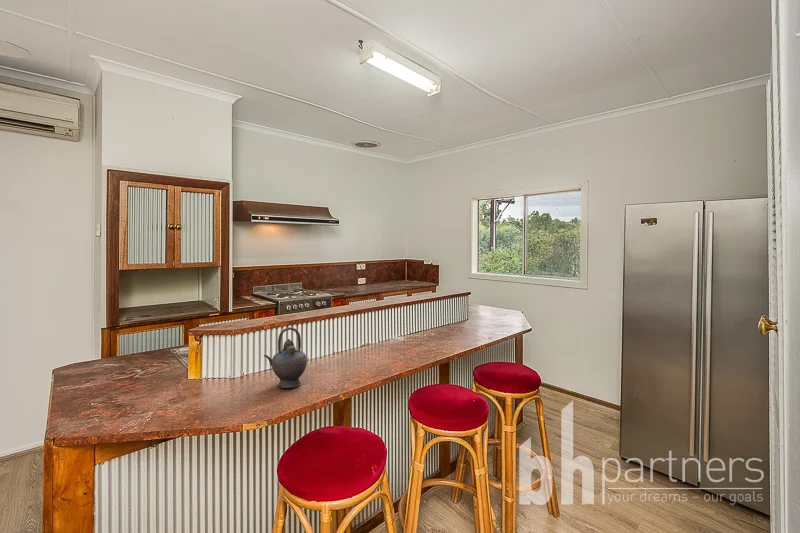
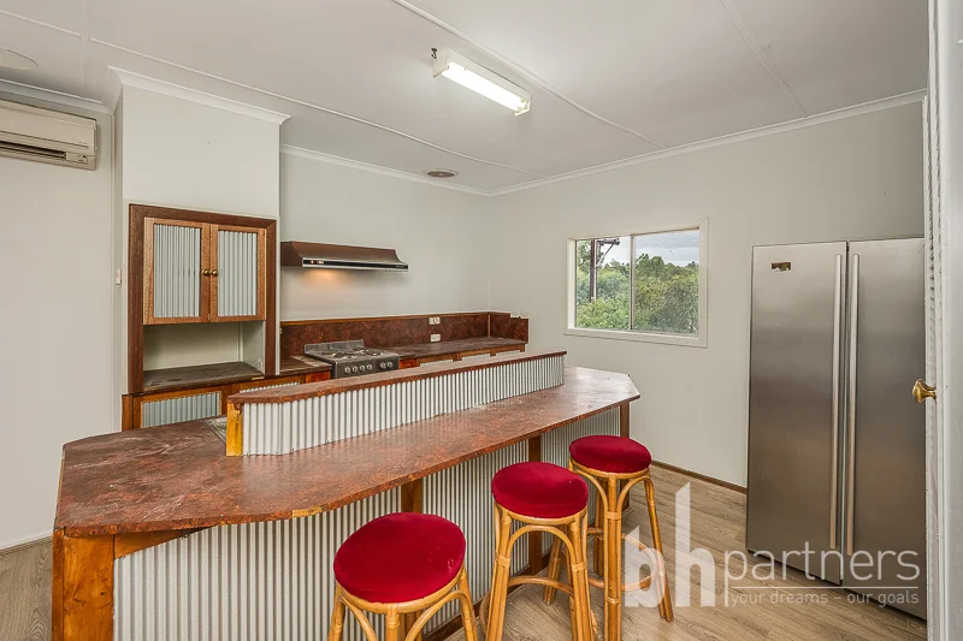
- teapot (285, 356)
